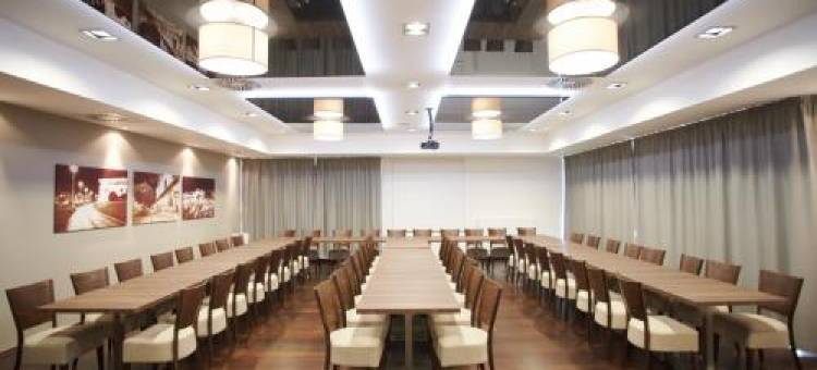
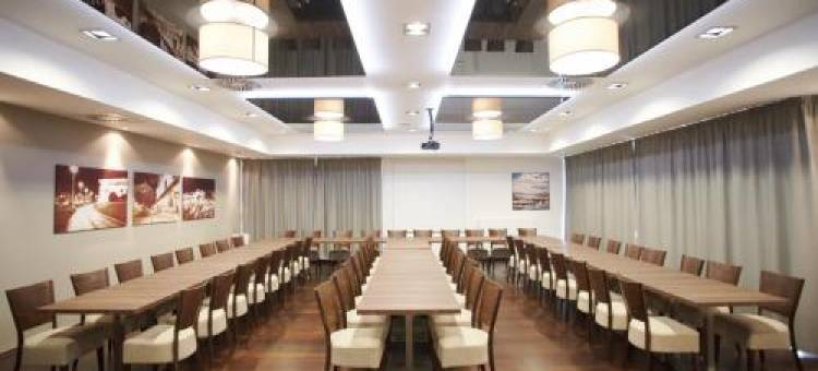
+ wall art (530, 191)
